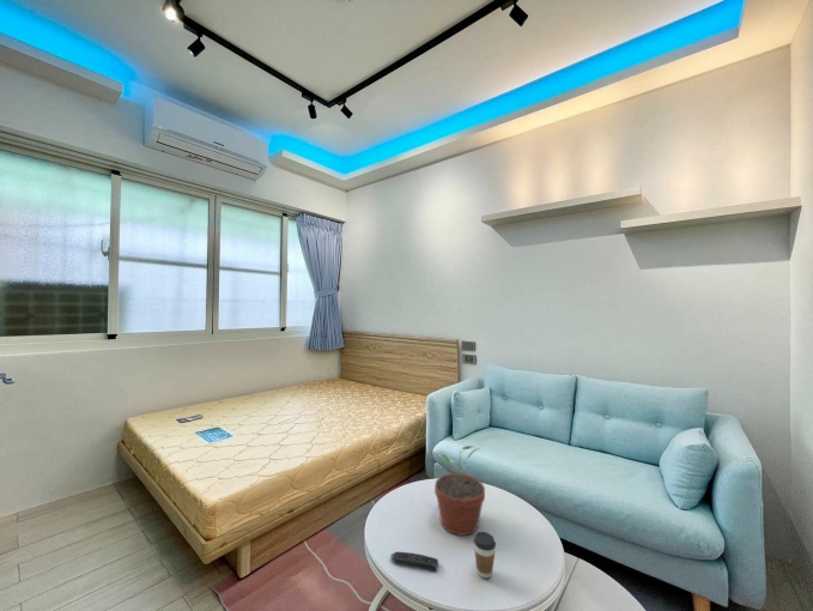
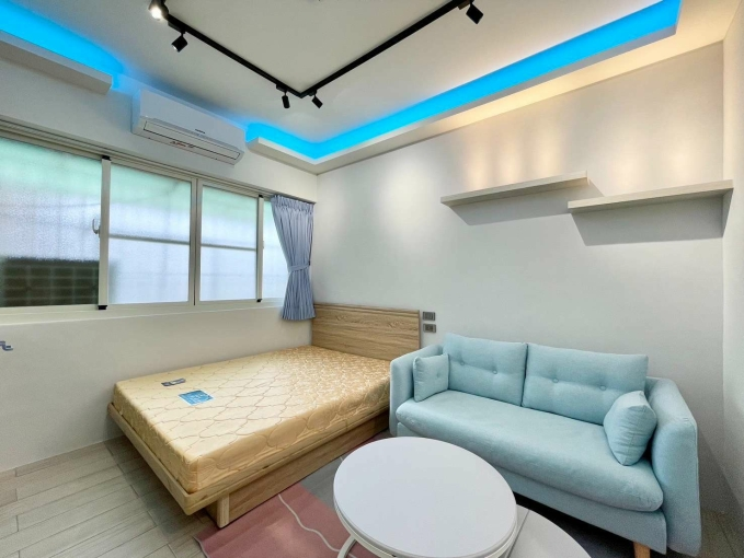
- coffee cup (484, 555)
- remote control (413, 559)
- potted plant (460, 480)
